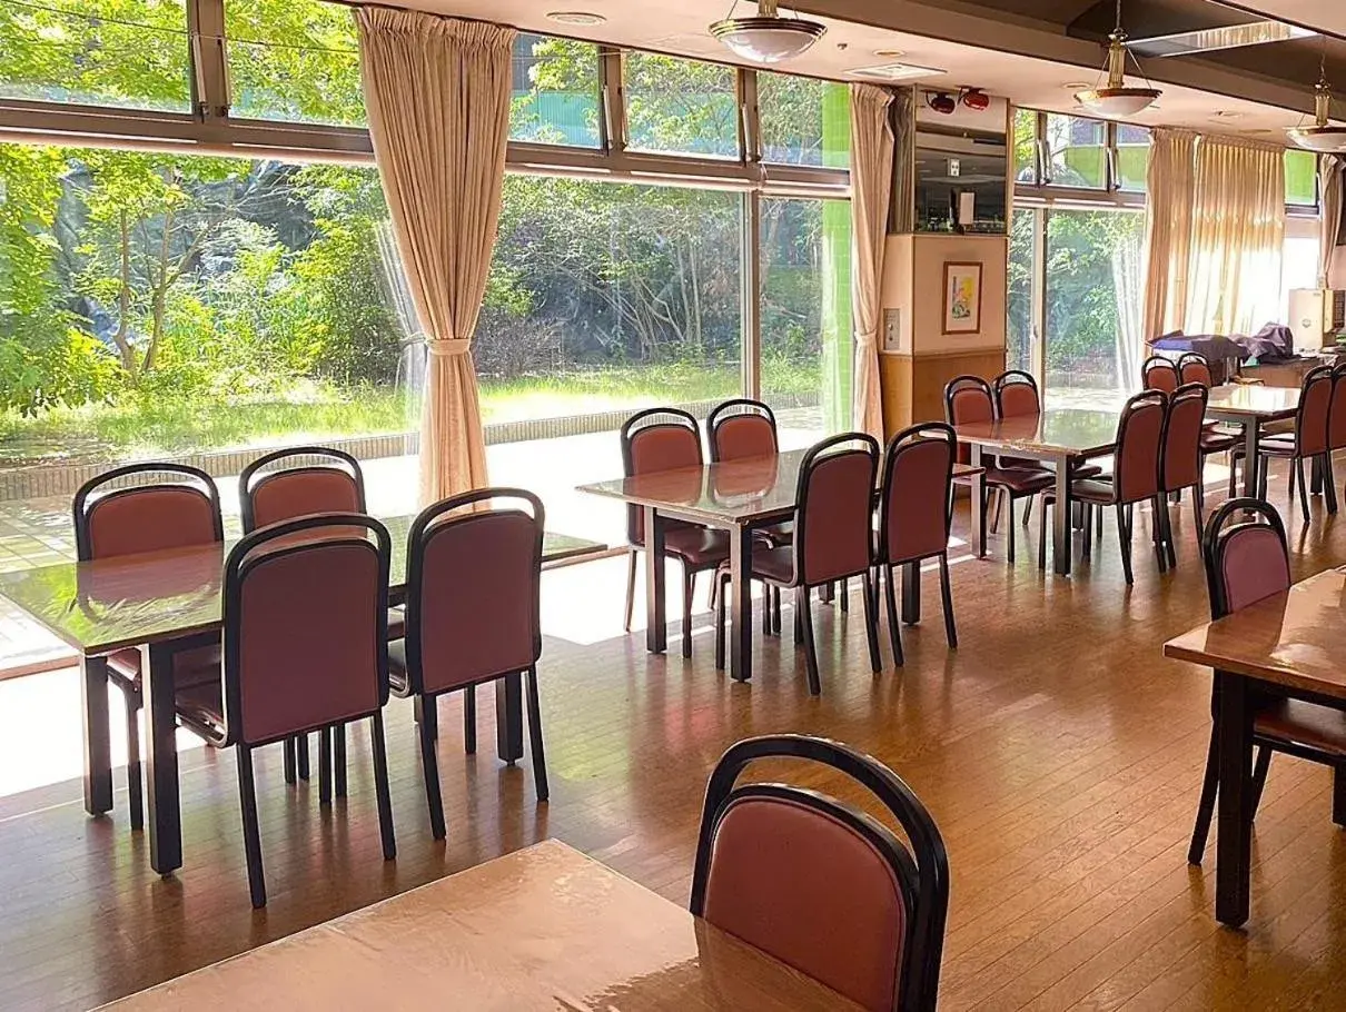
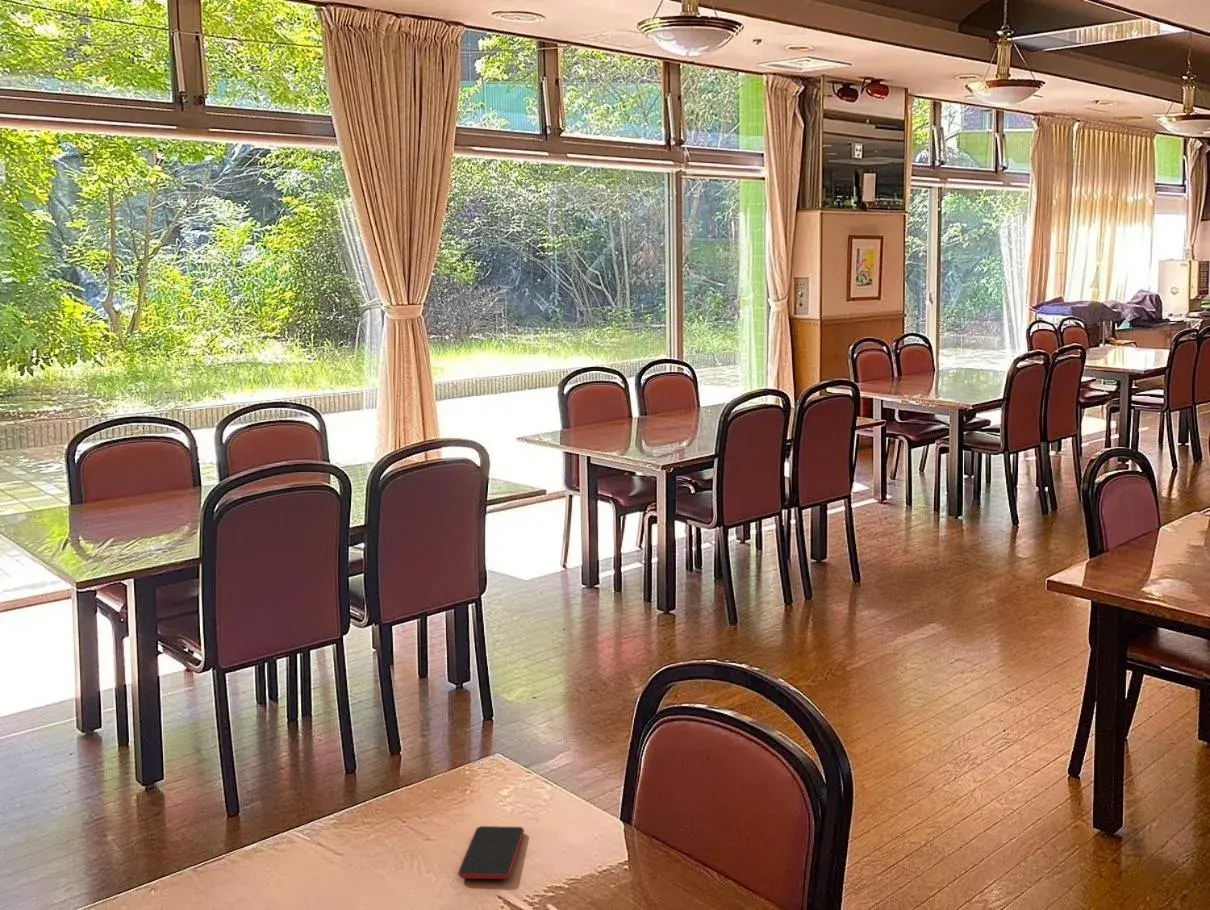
+ smartphone (492, 852)
